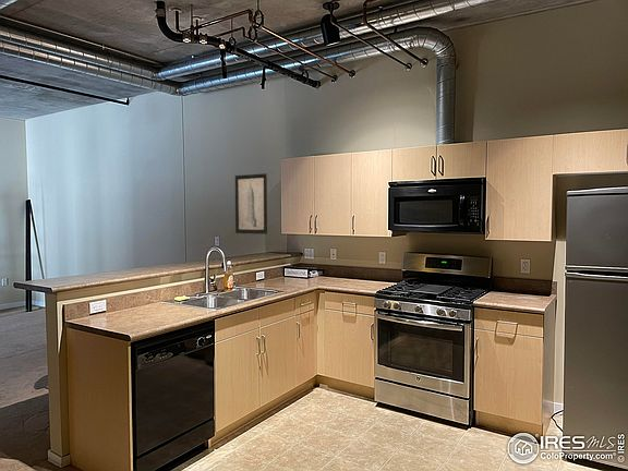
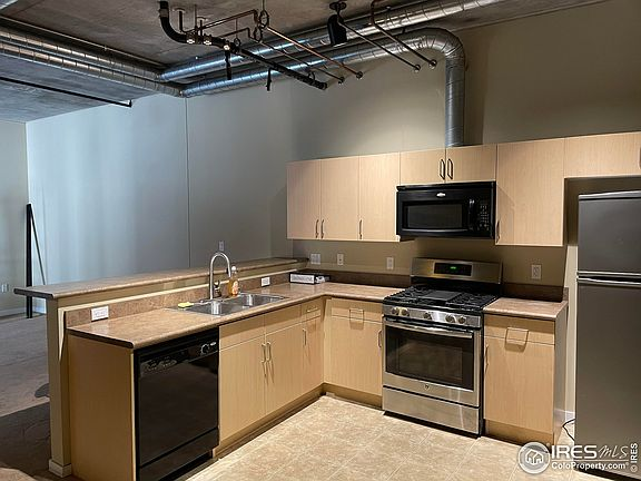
- wall art (251, 204)
